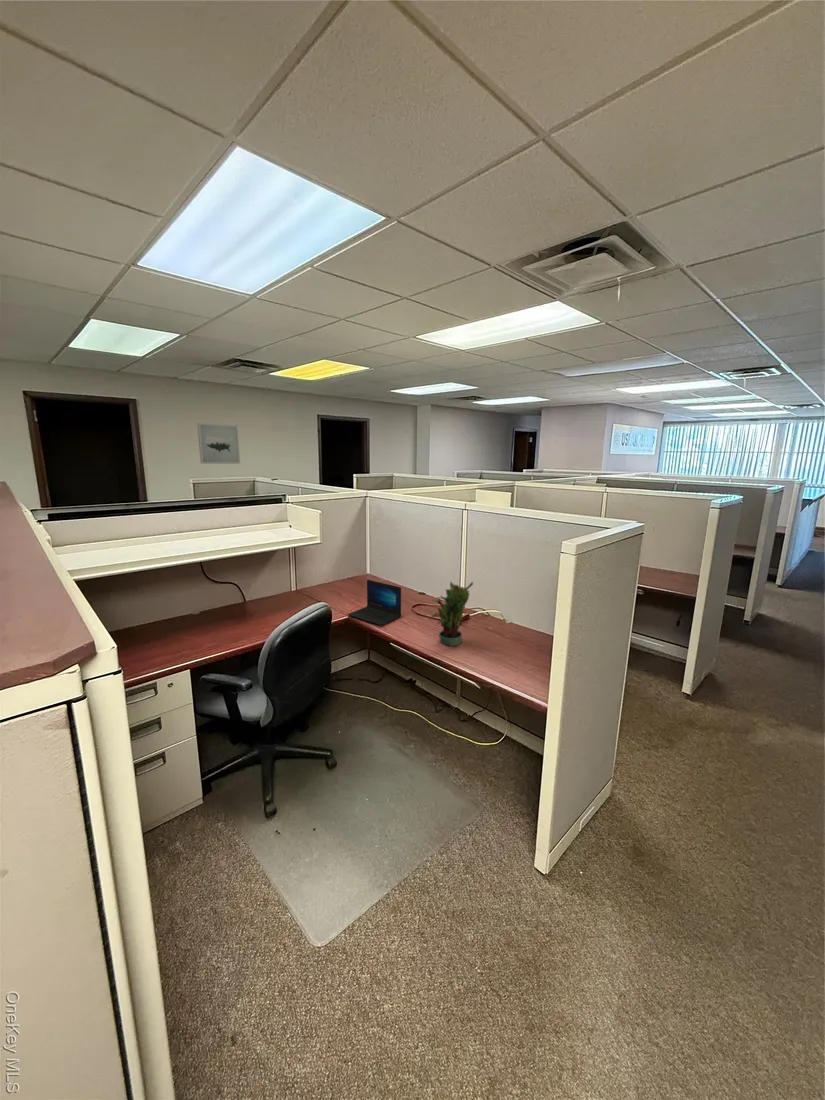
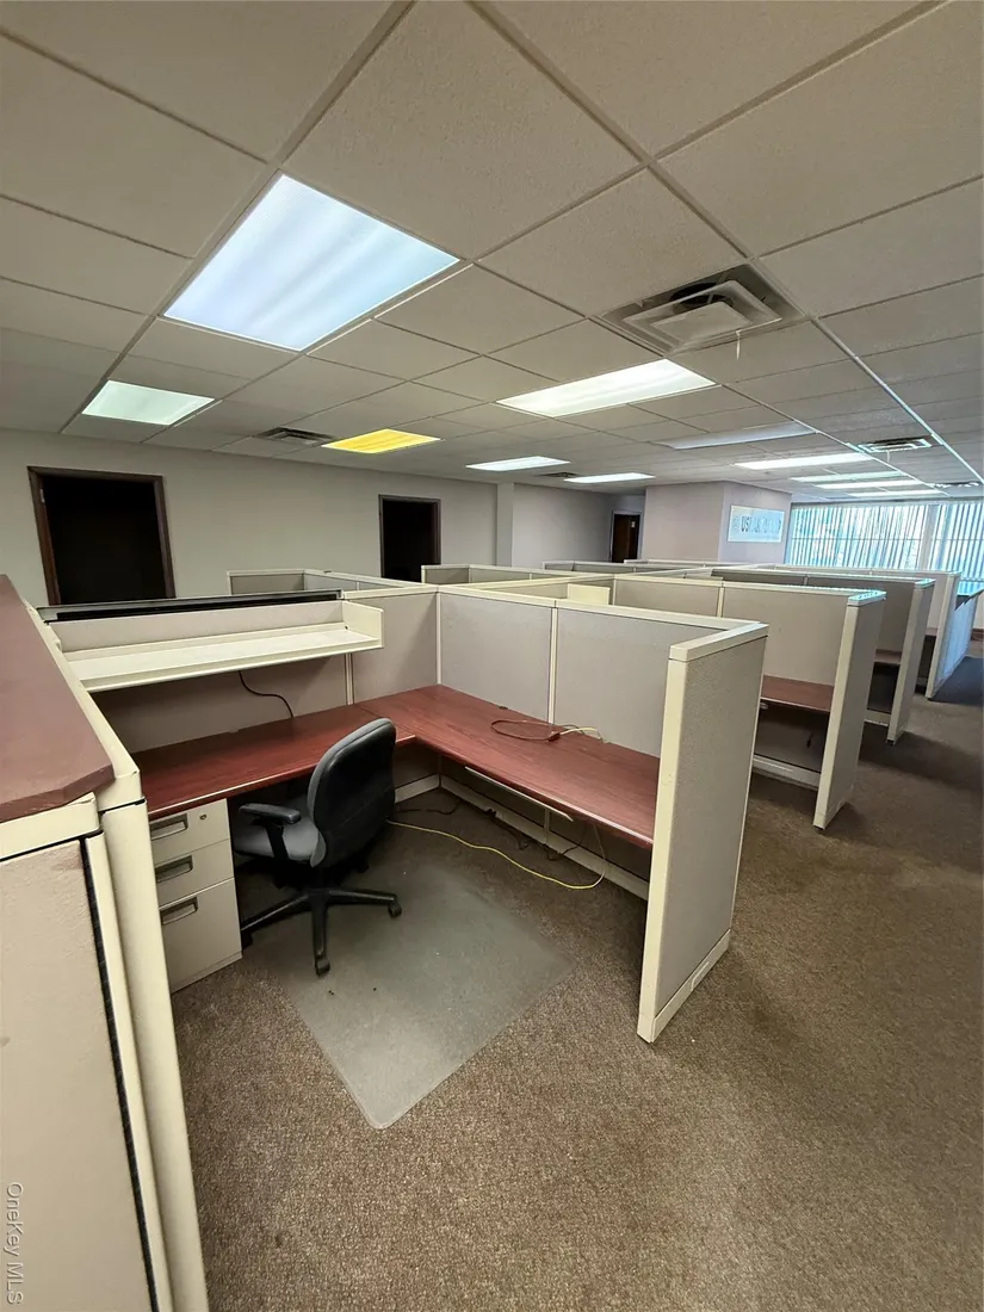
- laptop (374, 601)
- potted plant (450, 611)
- wall art (219, 444)
